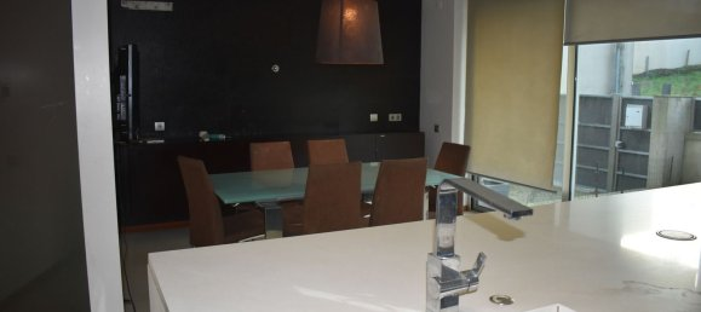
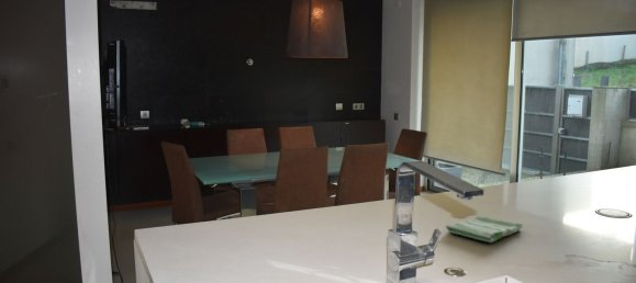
+ dish towel (483, 227)
